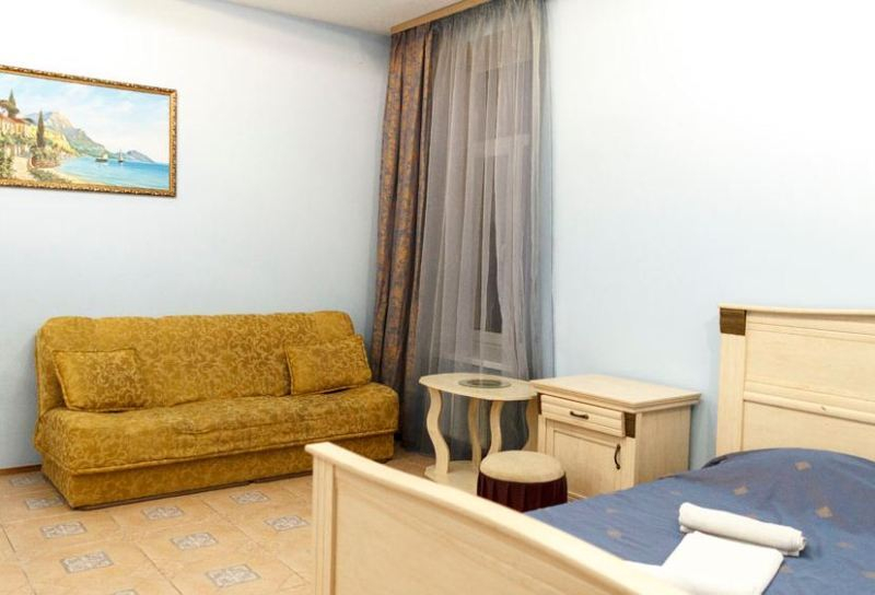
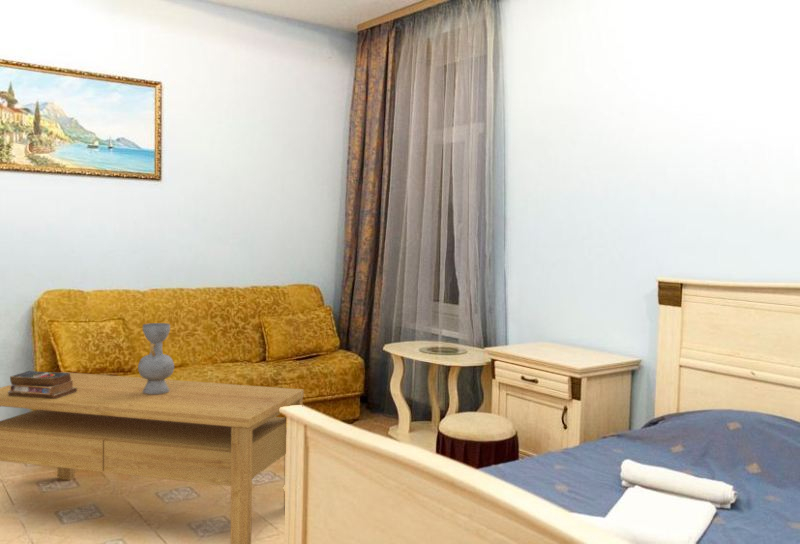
+ decorative vase (156, 358)
+ books (42, 383)
+ coffee table (142, 452)
